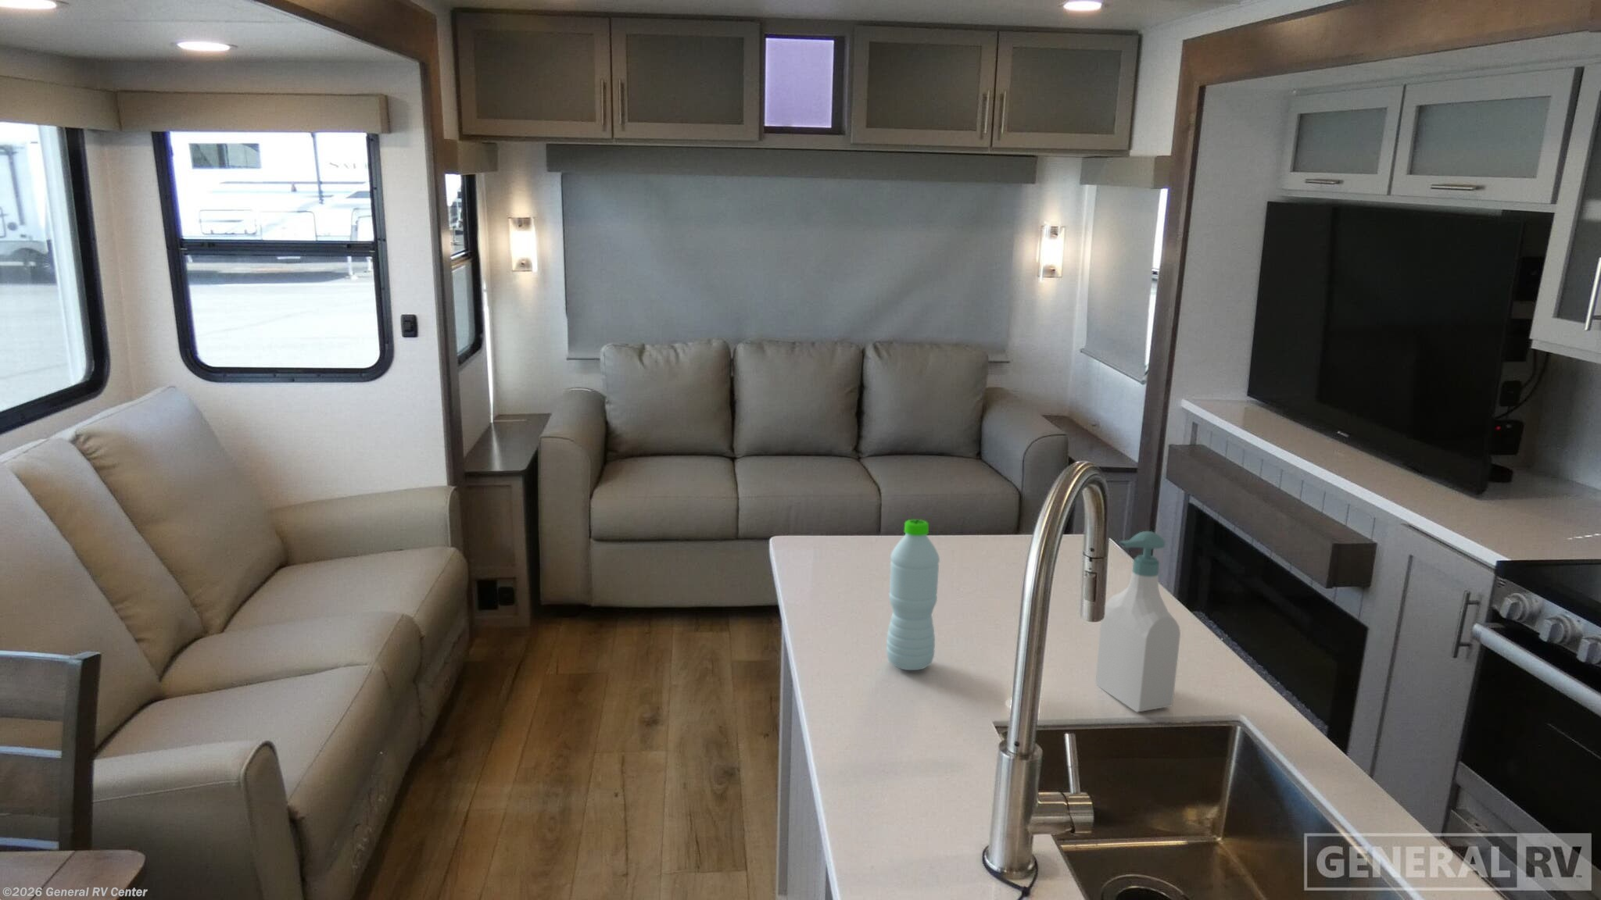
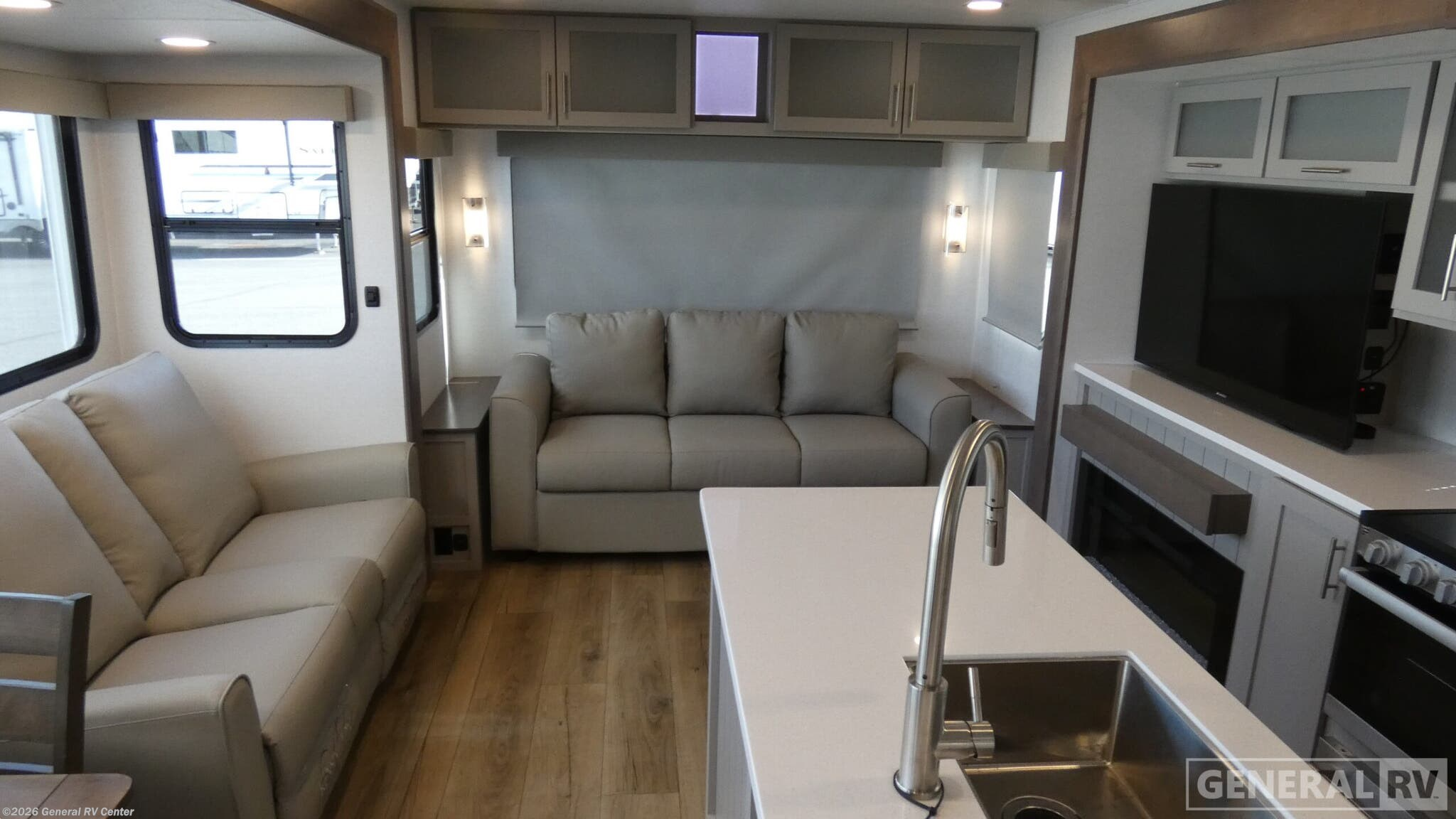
- water bottle (913, 595)
- soap bottle (1136, 615)
